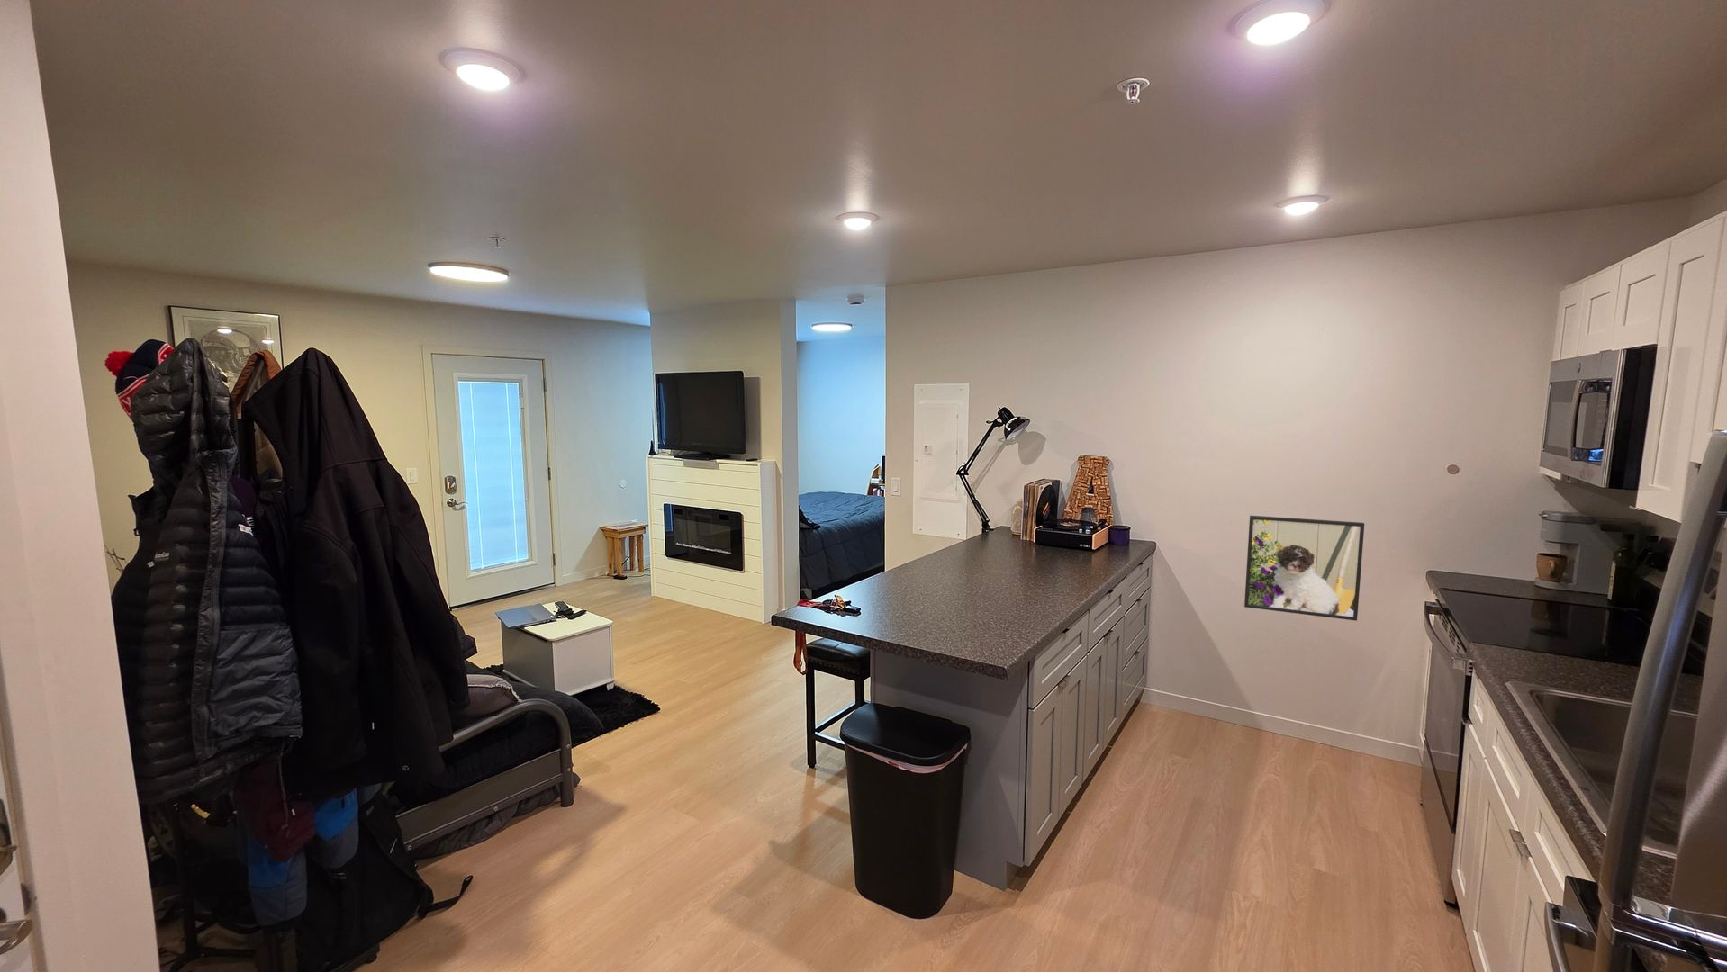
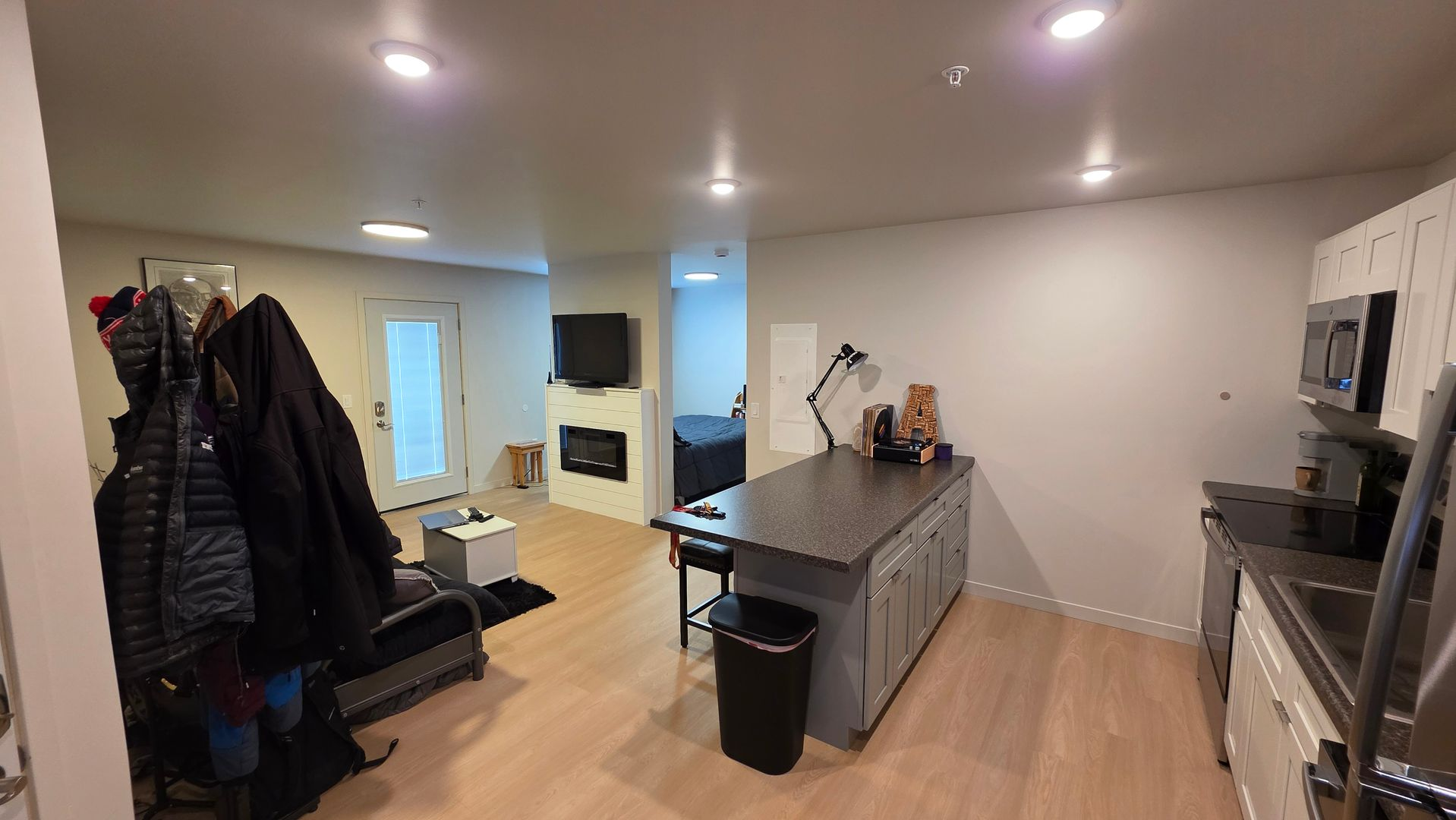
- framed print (1301, 567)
